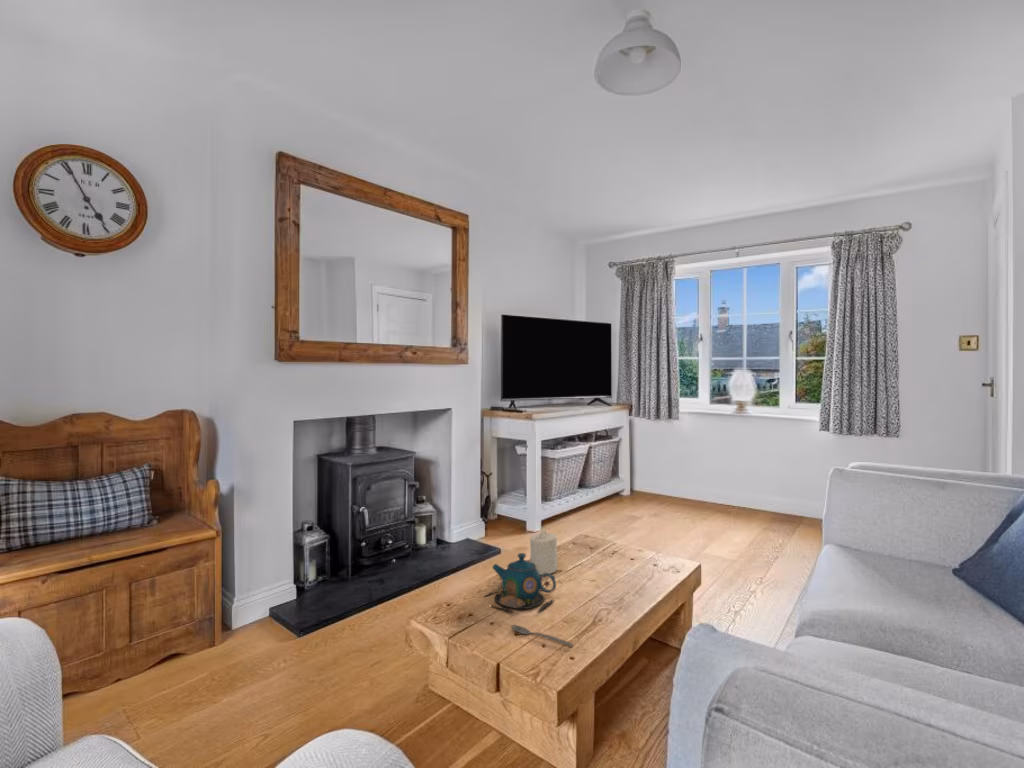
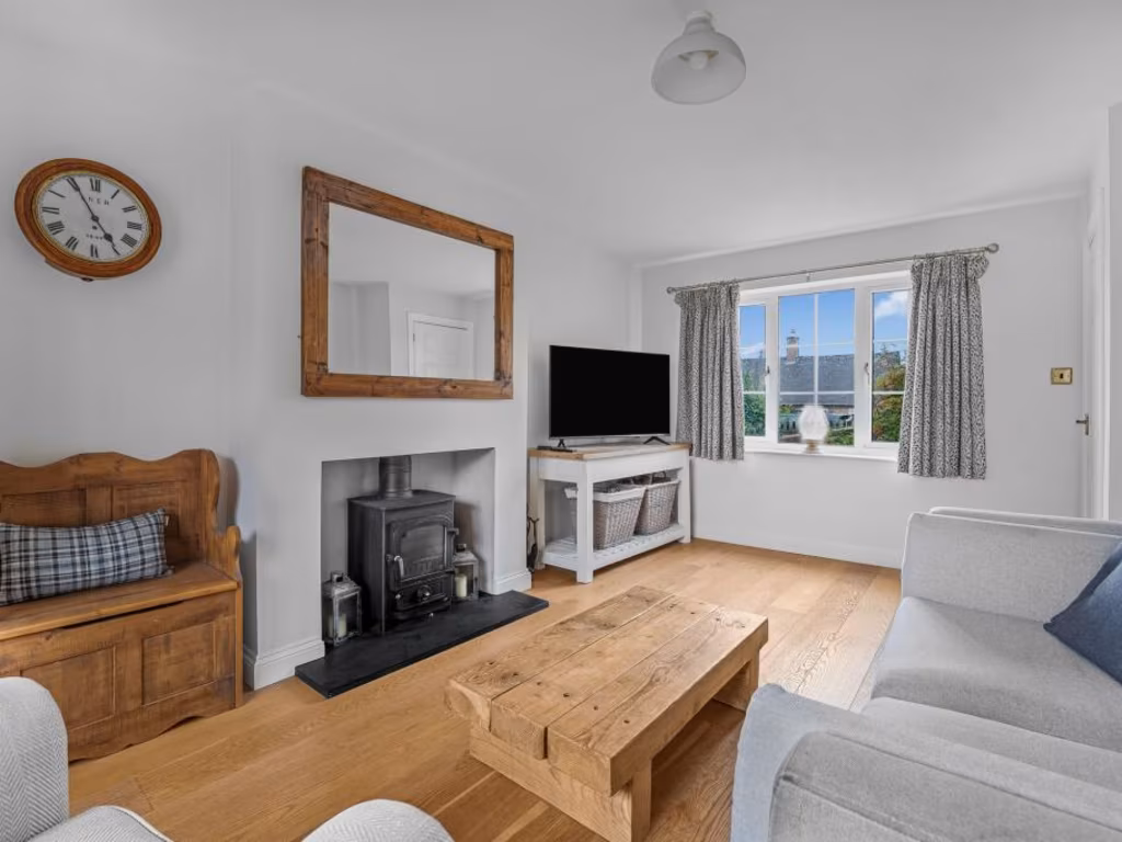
- candle (543, 550)
- teapot (521, 576)
- spoon (541, 635)
